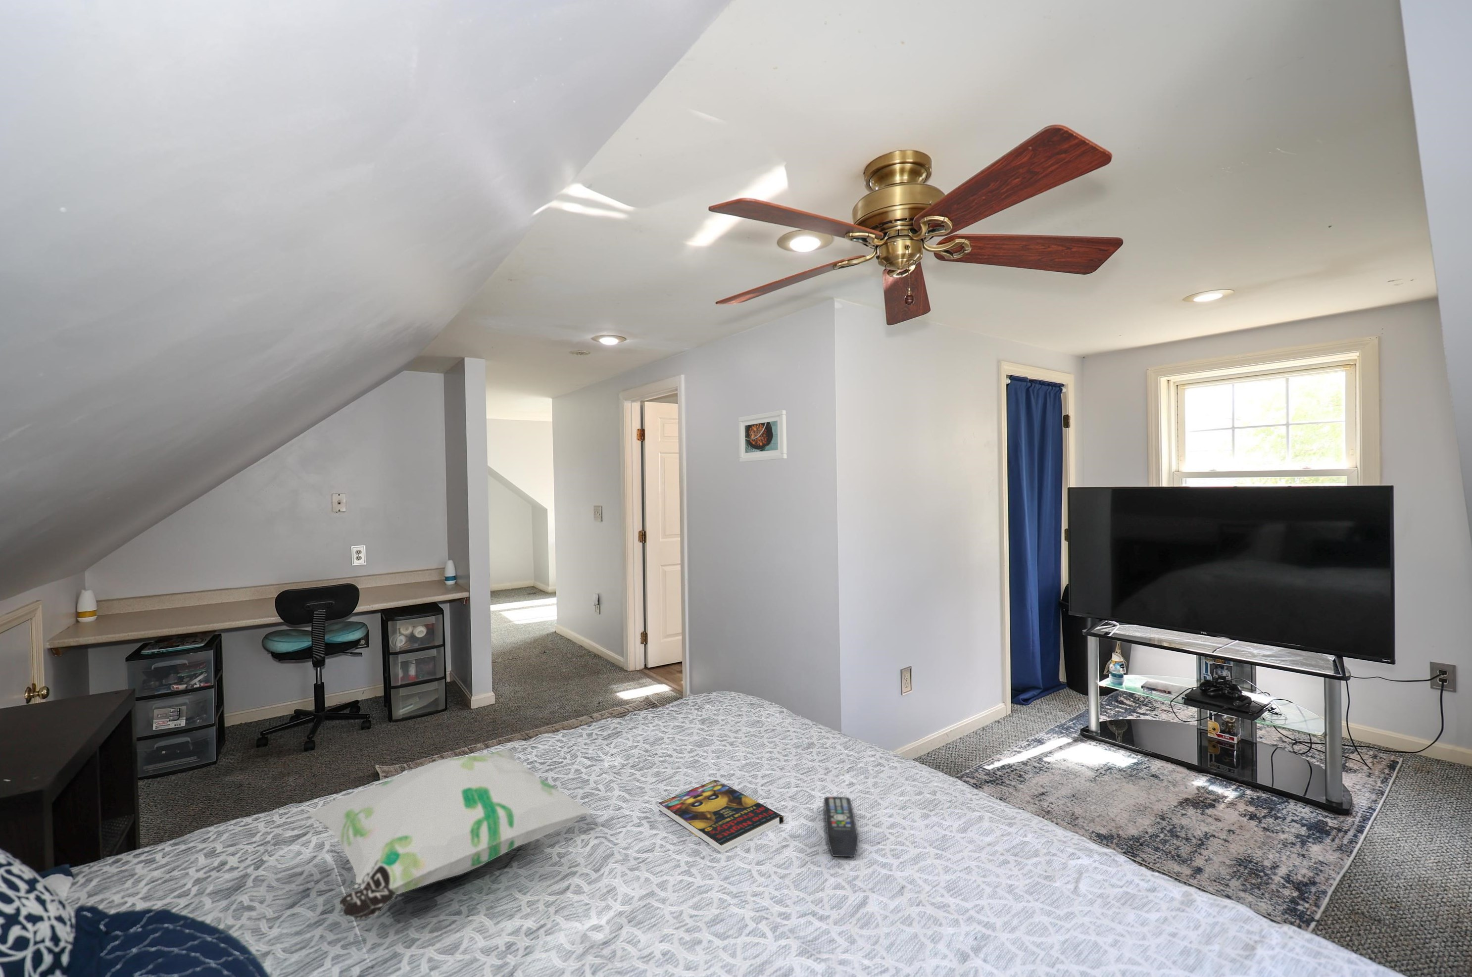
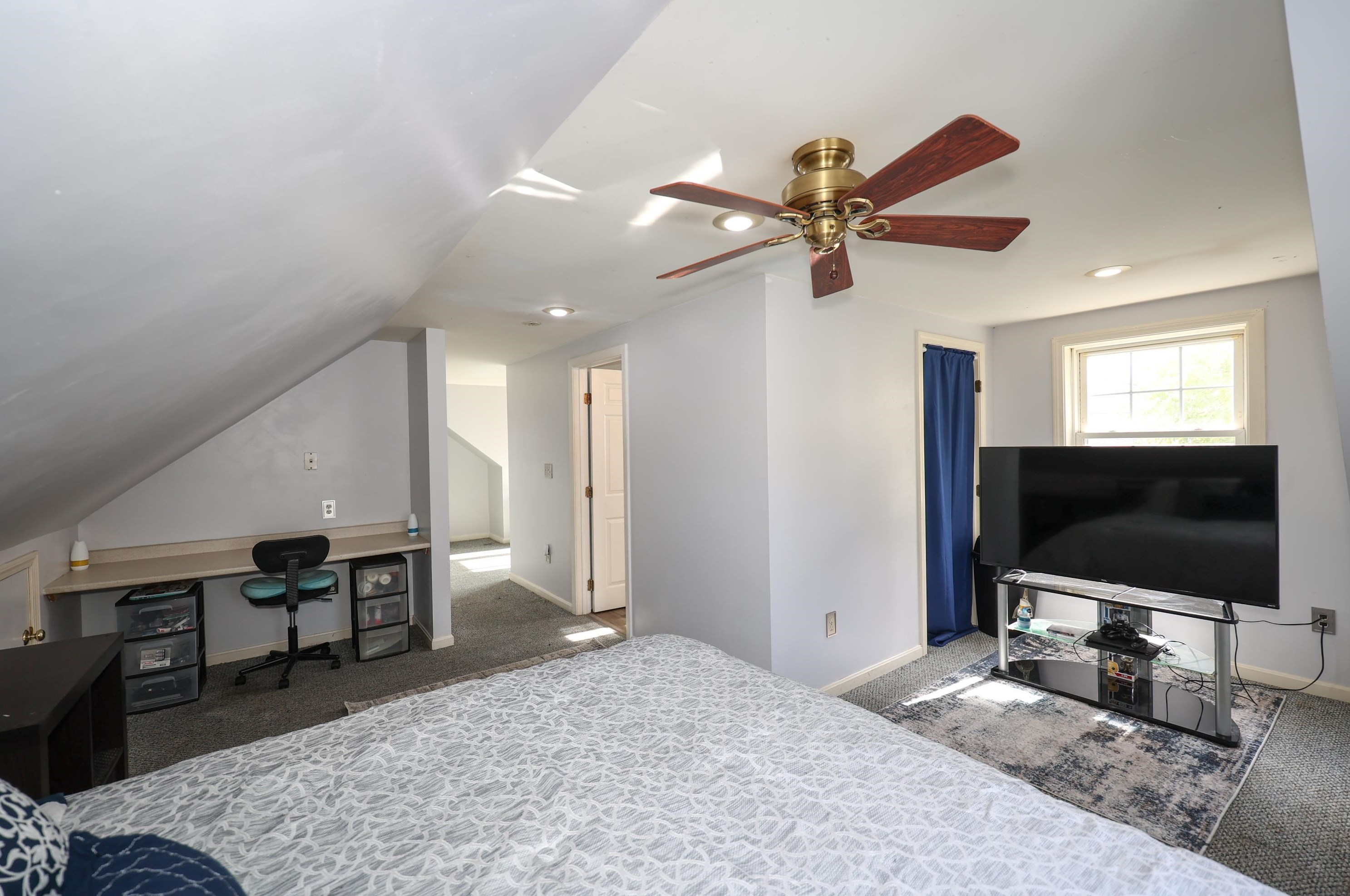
- remote control (840, 821)
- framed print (761, 437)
- book (720, 812)
- decorative pillow (448, 816)
